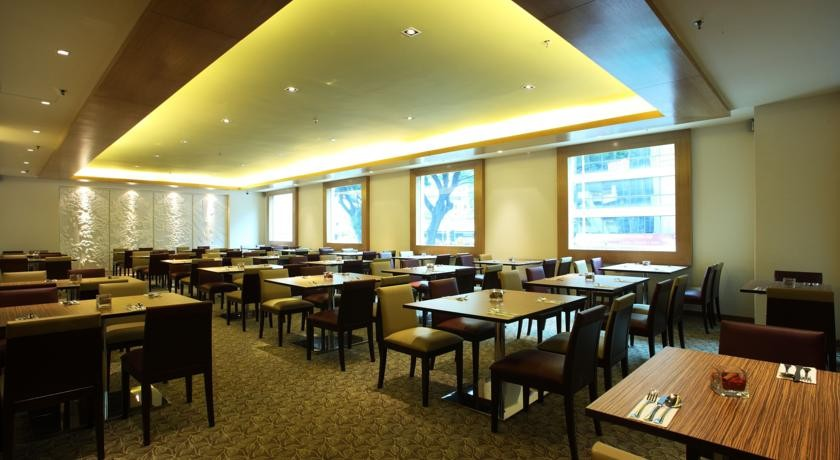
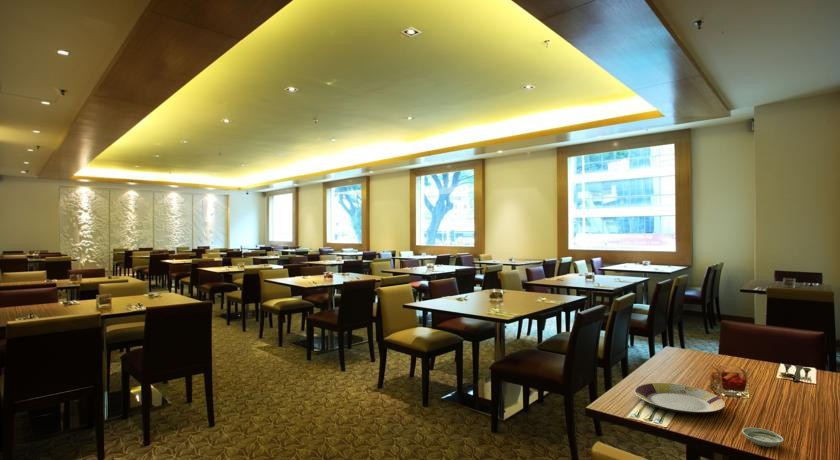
+ plate (677, 399)
+ saucer (762, 438)
